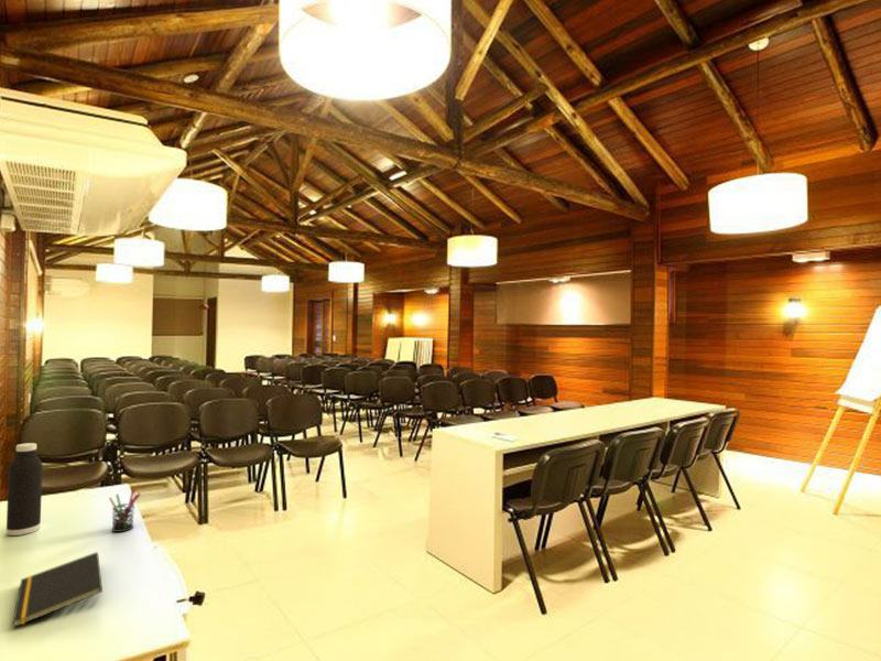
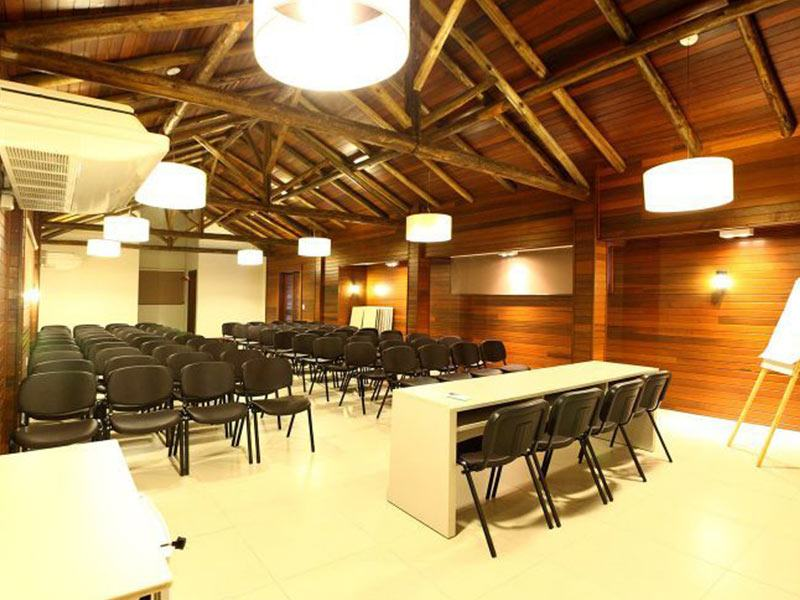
- notepad (59, 585)
- pen holder (123, 509)
- water bottle (24, 487)
